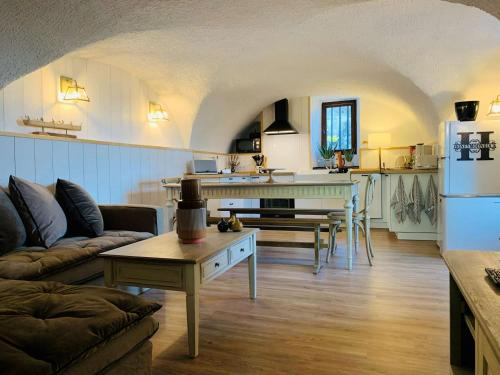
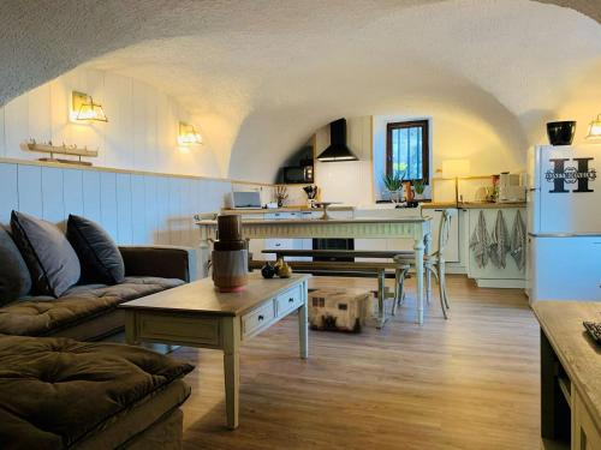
+ pouf (340, 310)
